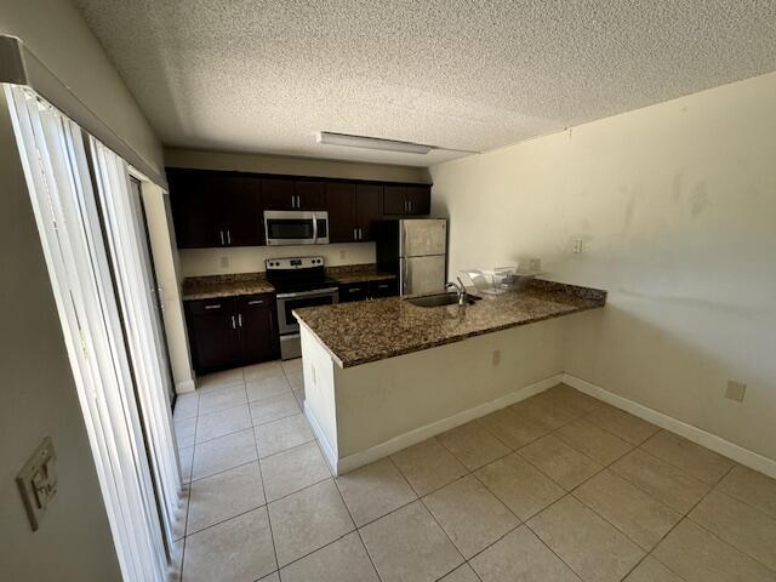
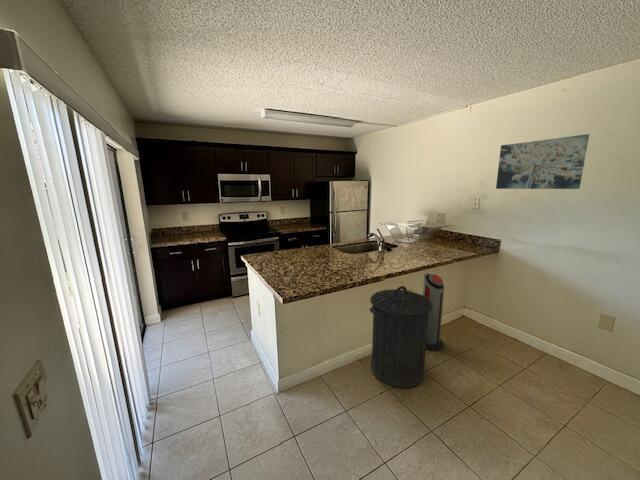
+ air purifier (431, 310)
+ trash can (399, 329)
+ wall art (536, 165)
